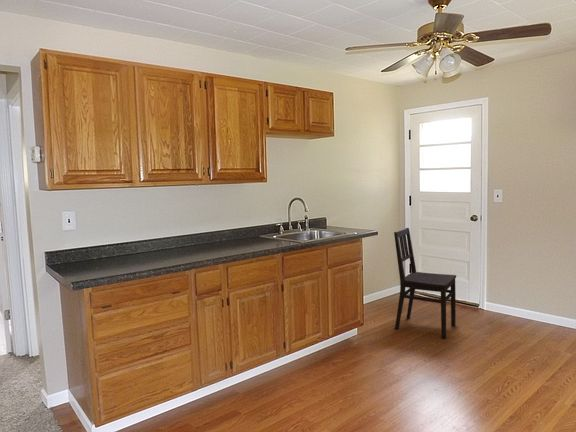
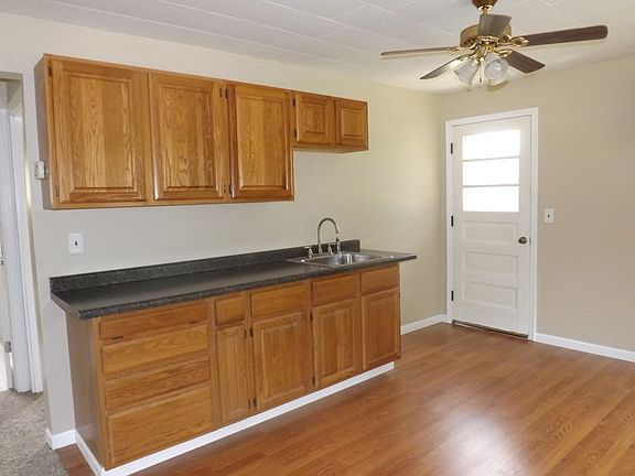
- dining chair (425, 279)
